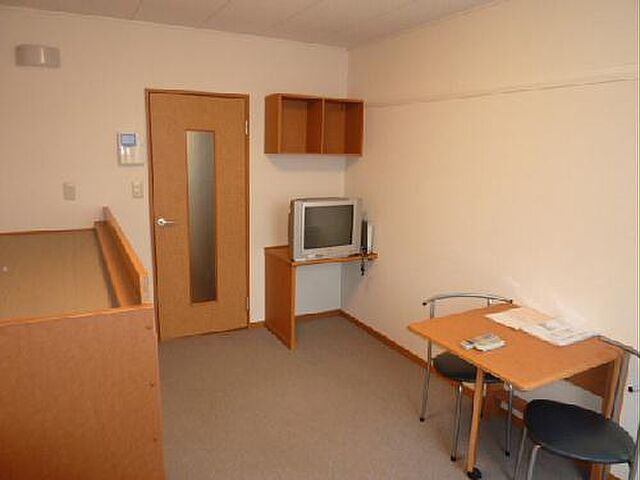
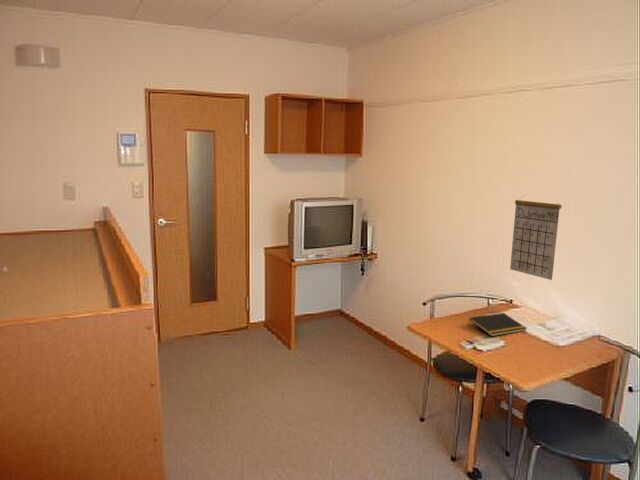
+ notepad (497, 323)
+ calendar (534, 230)
